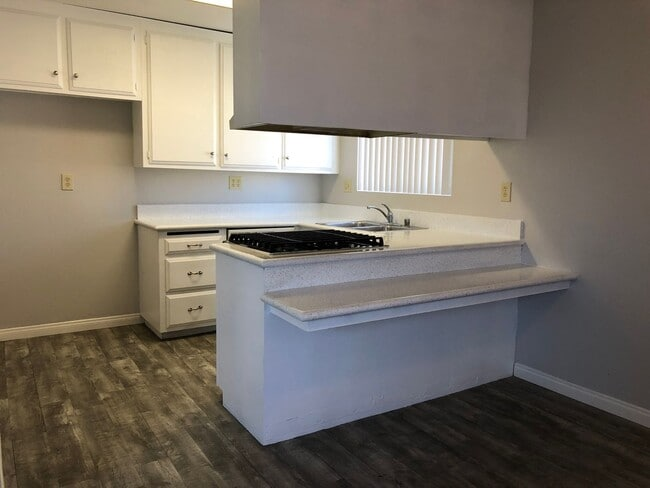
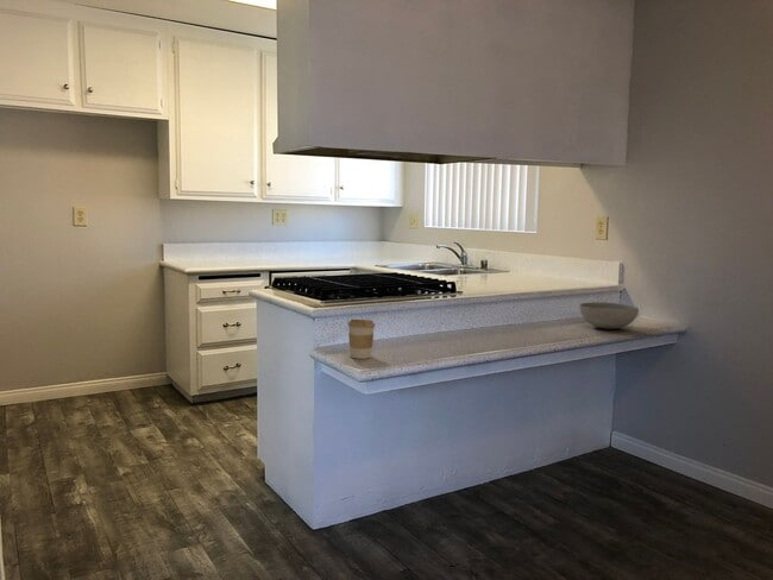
+ bowl (608, 316)
+ coffee cup (360, 338)
